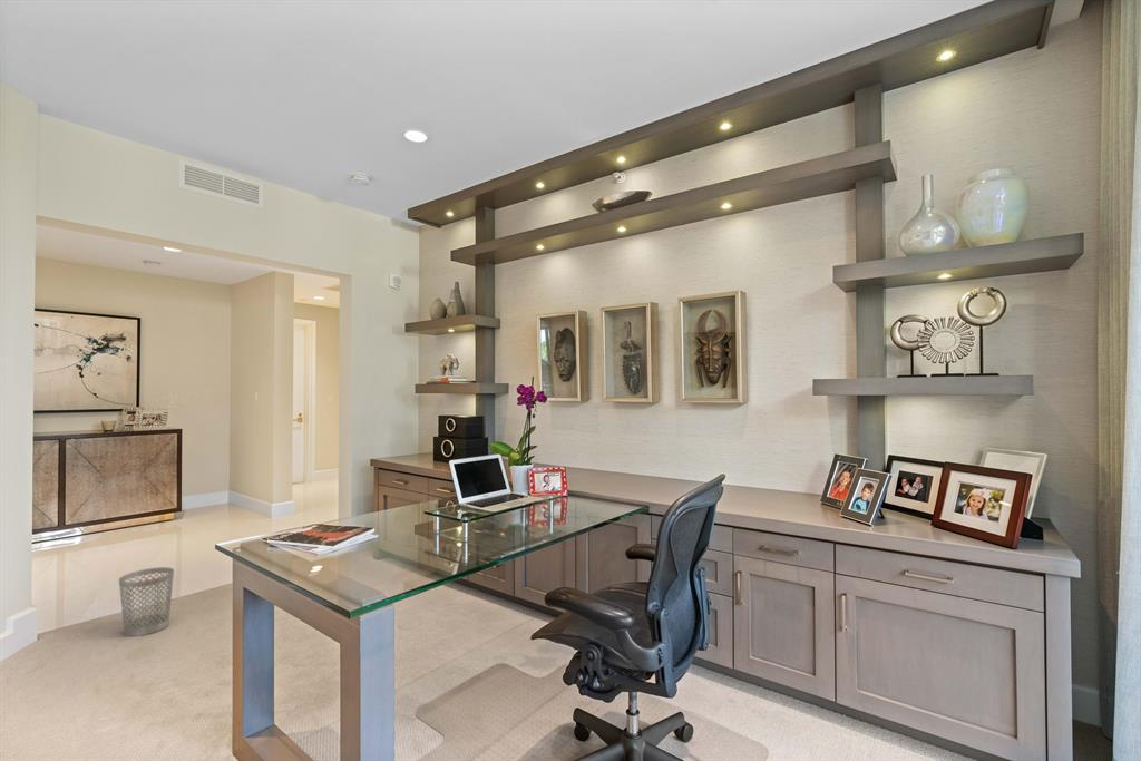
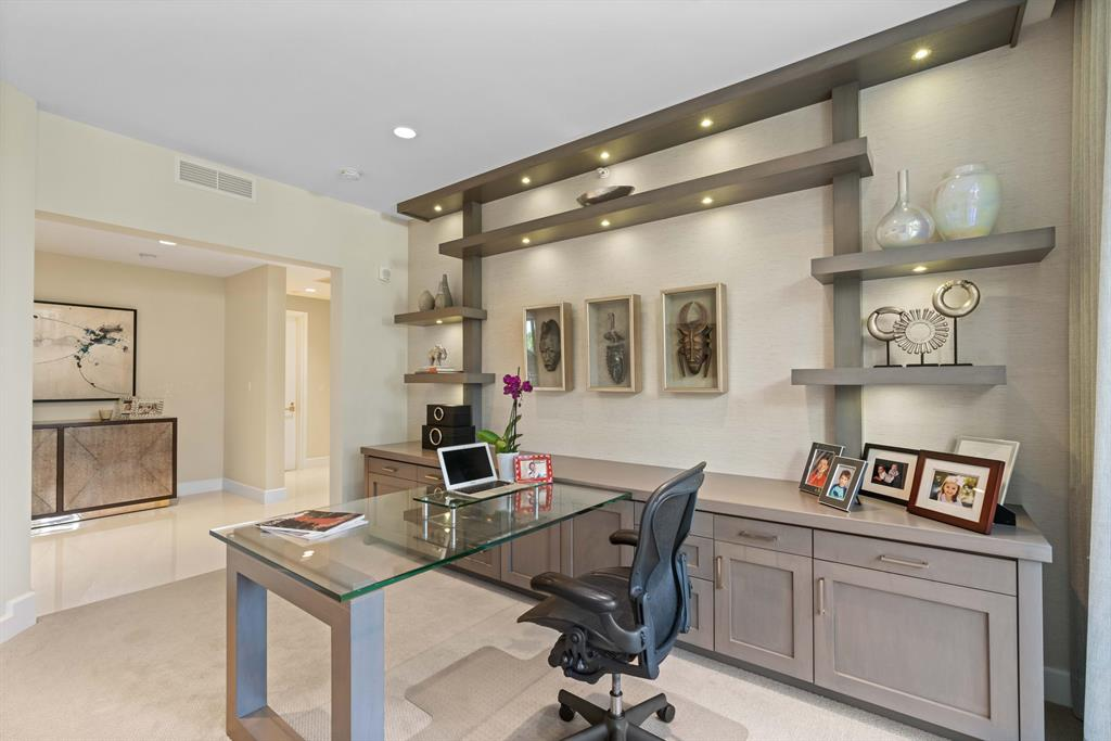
- wastebasket (147, 601)
